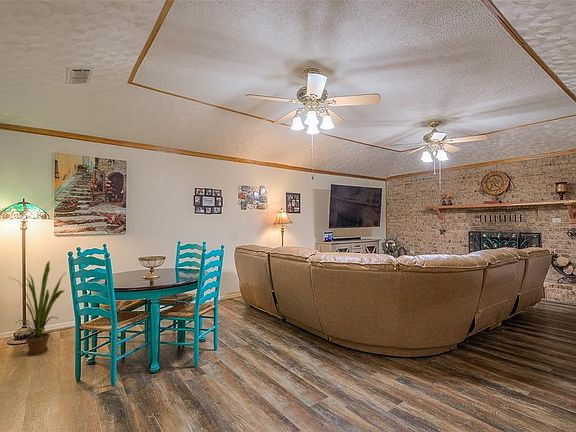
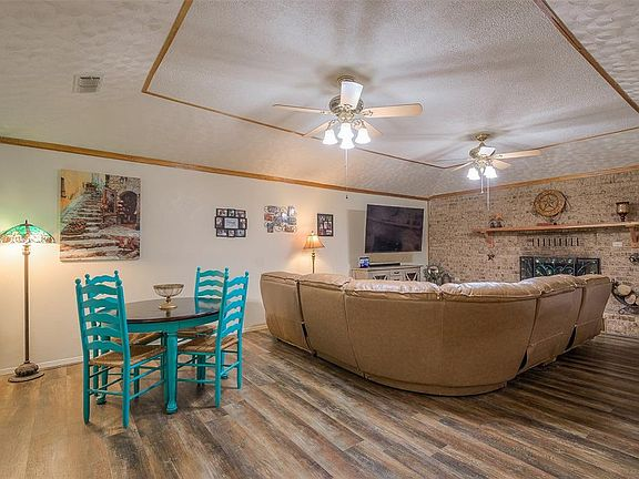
- house plant (37, 307)
